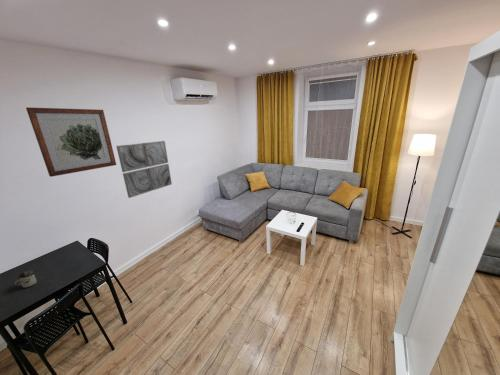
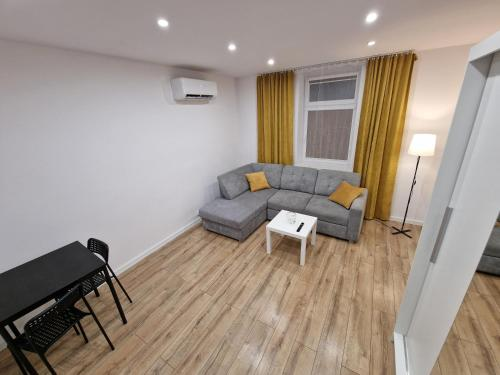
- cup (25, 280)
- wall art (147, 168)
- wall art (78, 140)
